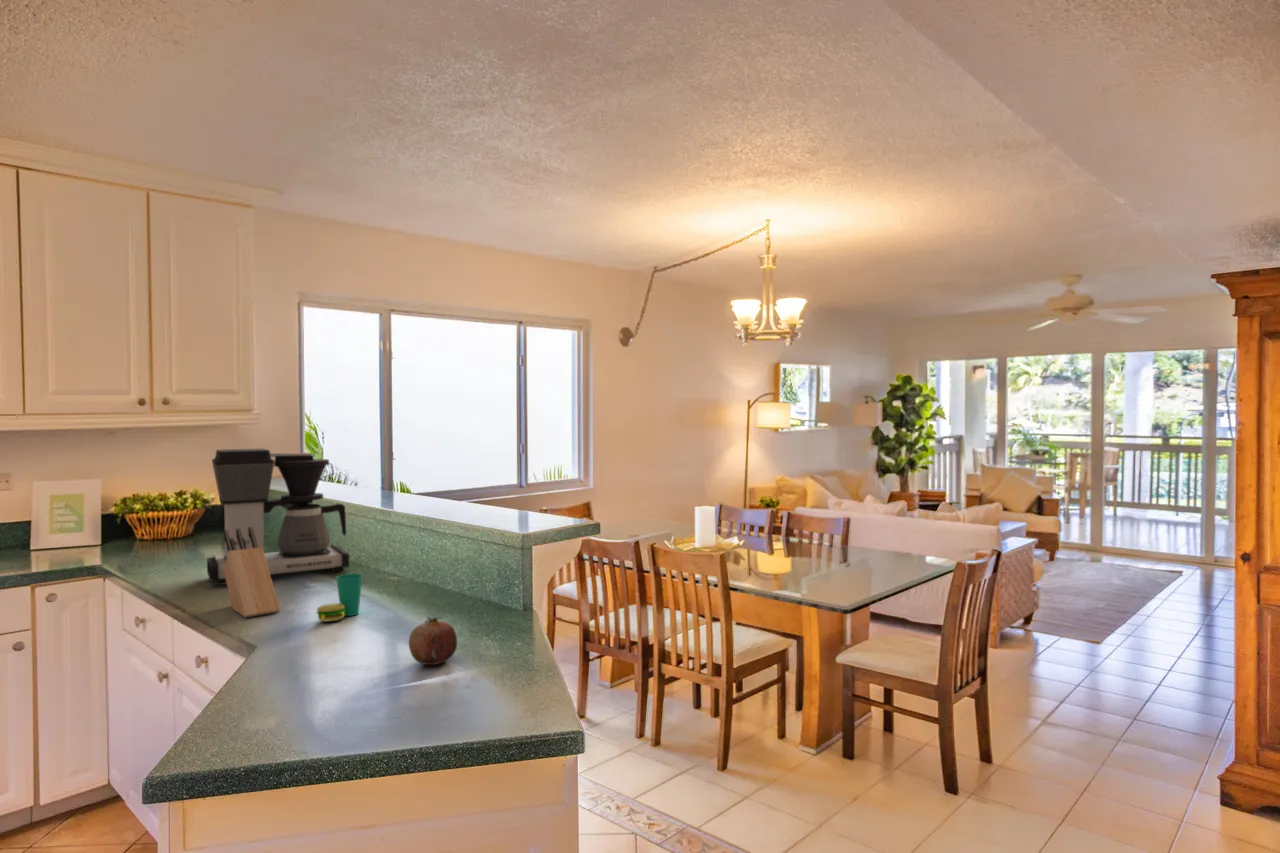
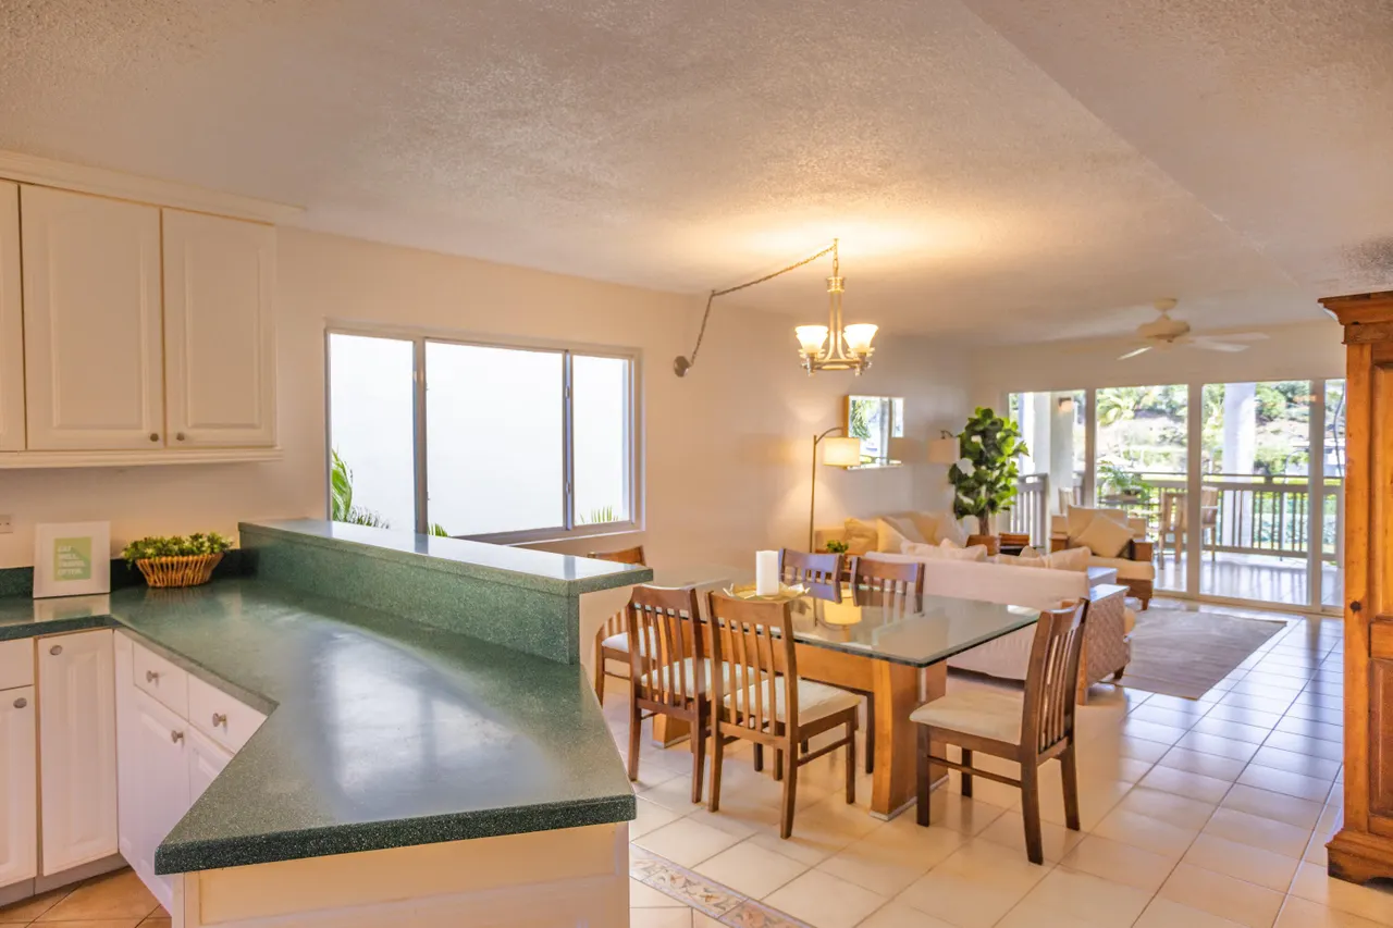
- coffee maker (281, 506)
- knife block (248, 569)
- cup (340, 597)
- fruit (433, 640)
